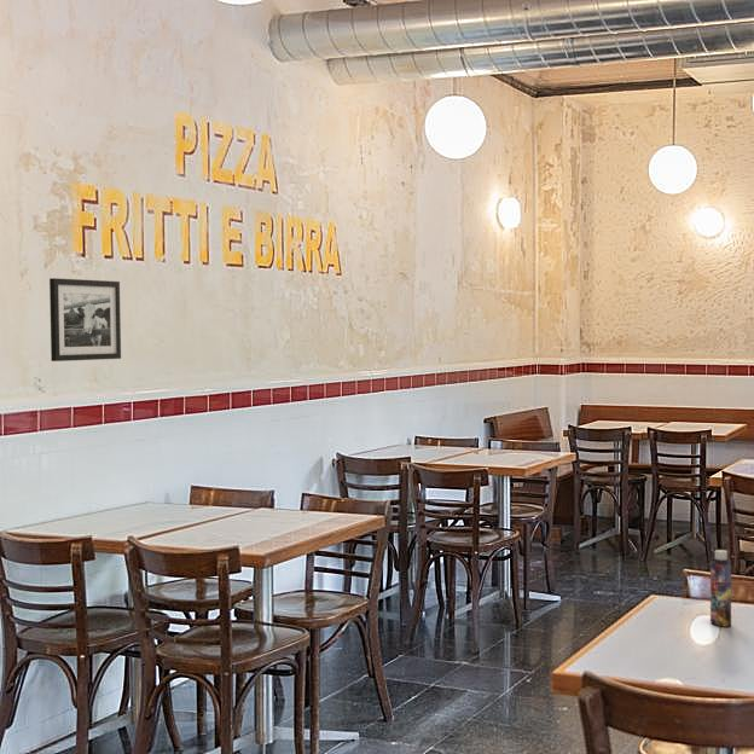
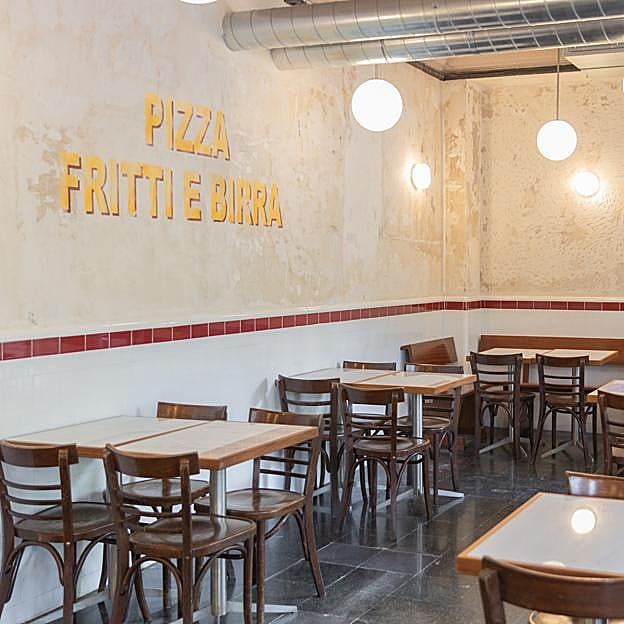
- picture frame (86, 319)
- bottle (720, 587)
